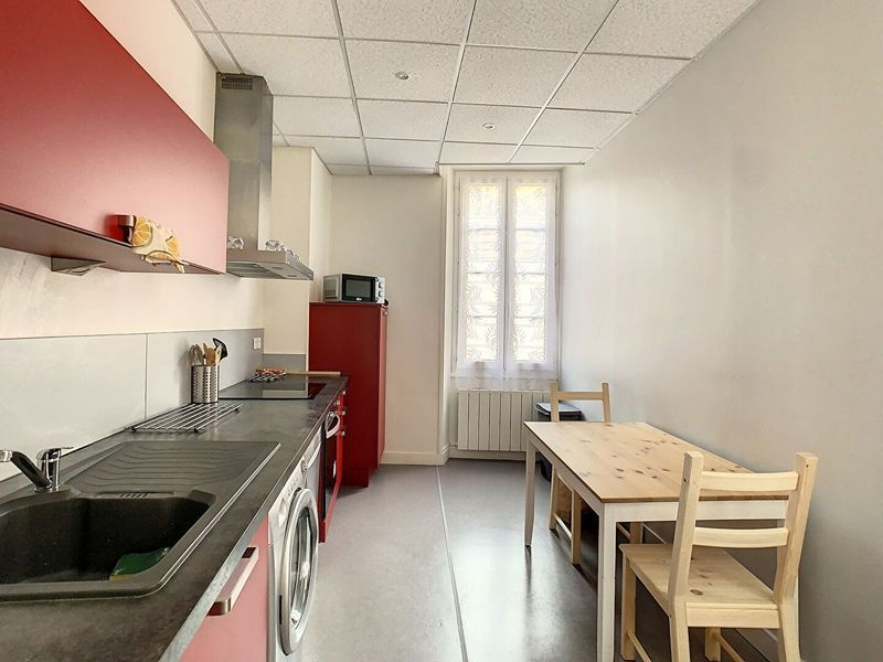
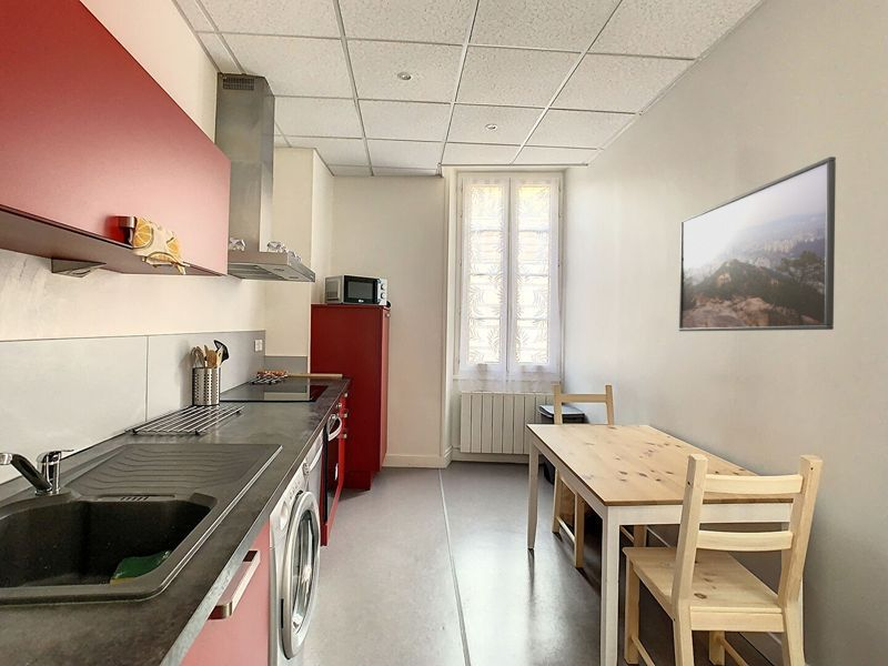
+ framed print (739, 263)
